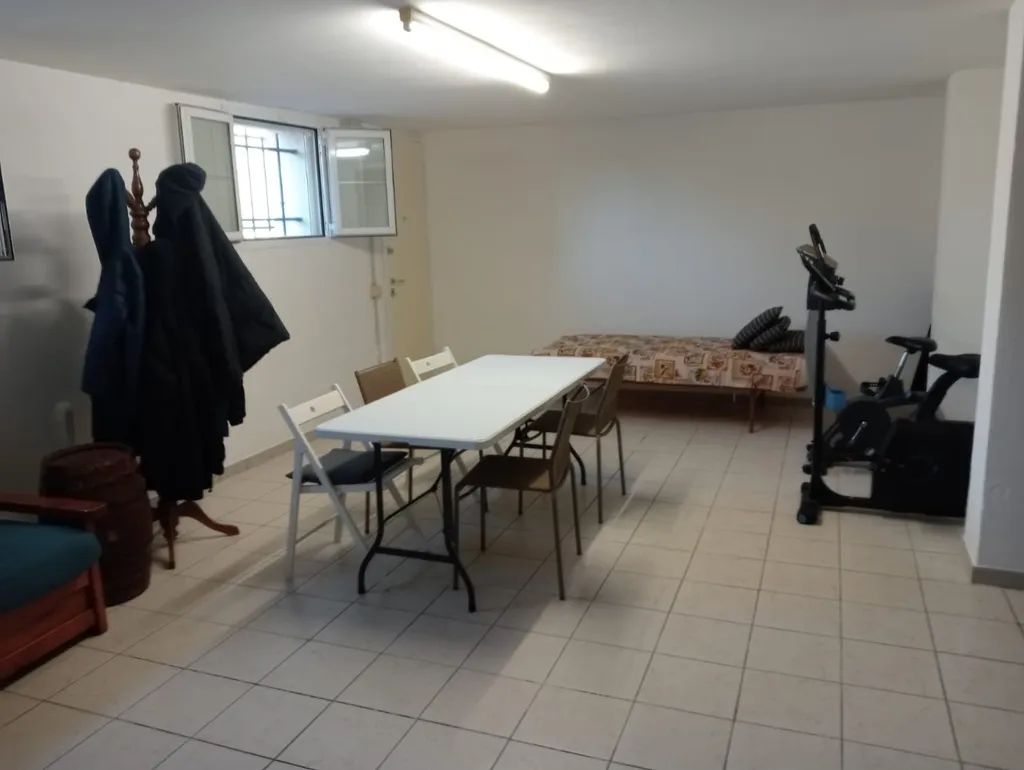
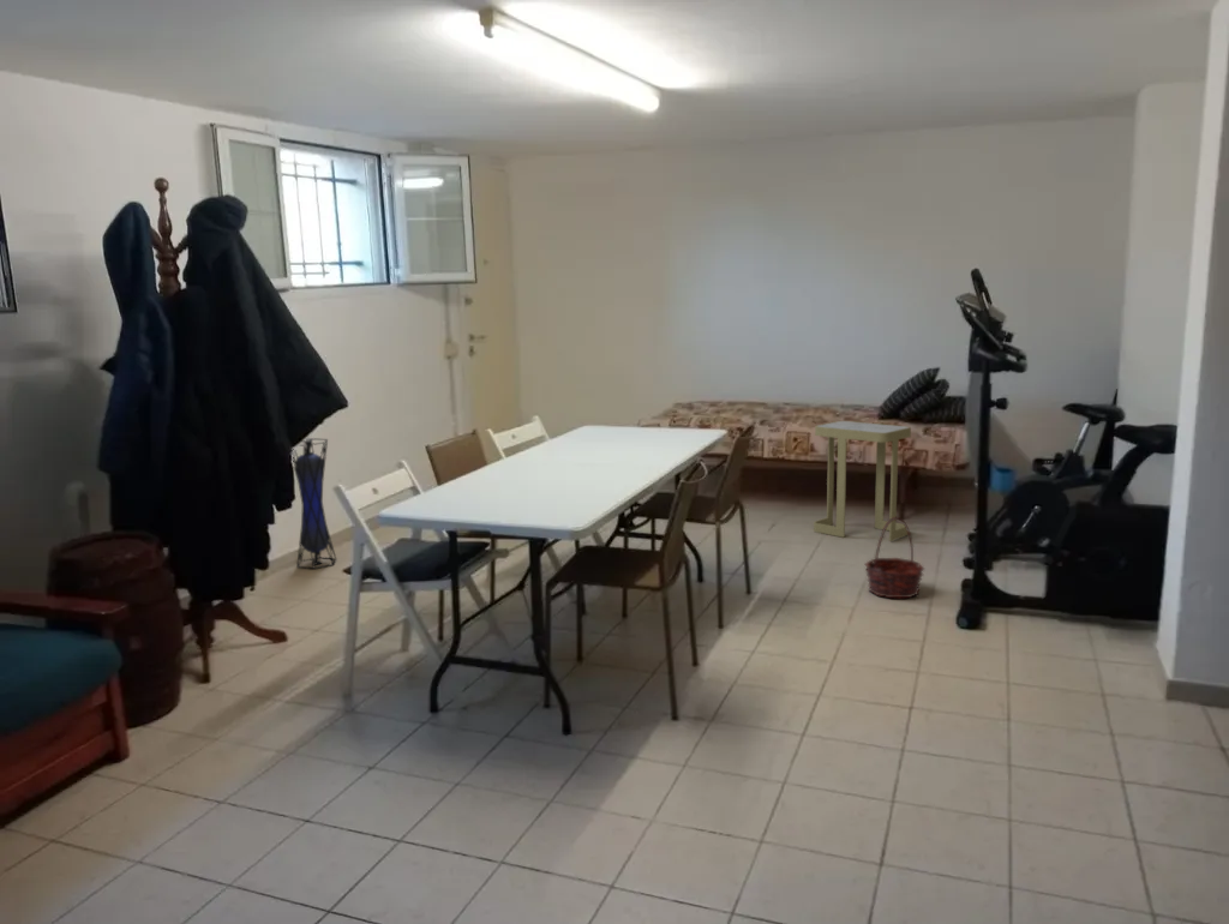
+ lantern (312, 503)
+ basket (894, 558)
+ side table (876, 480)
